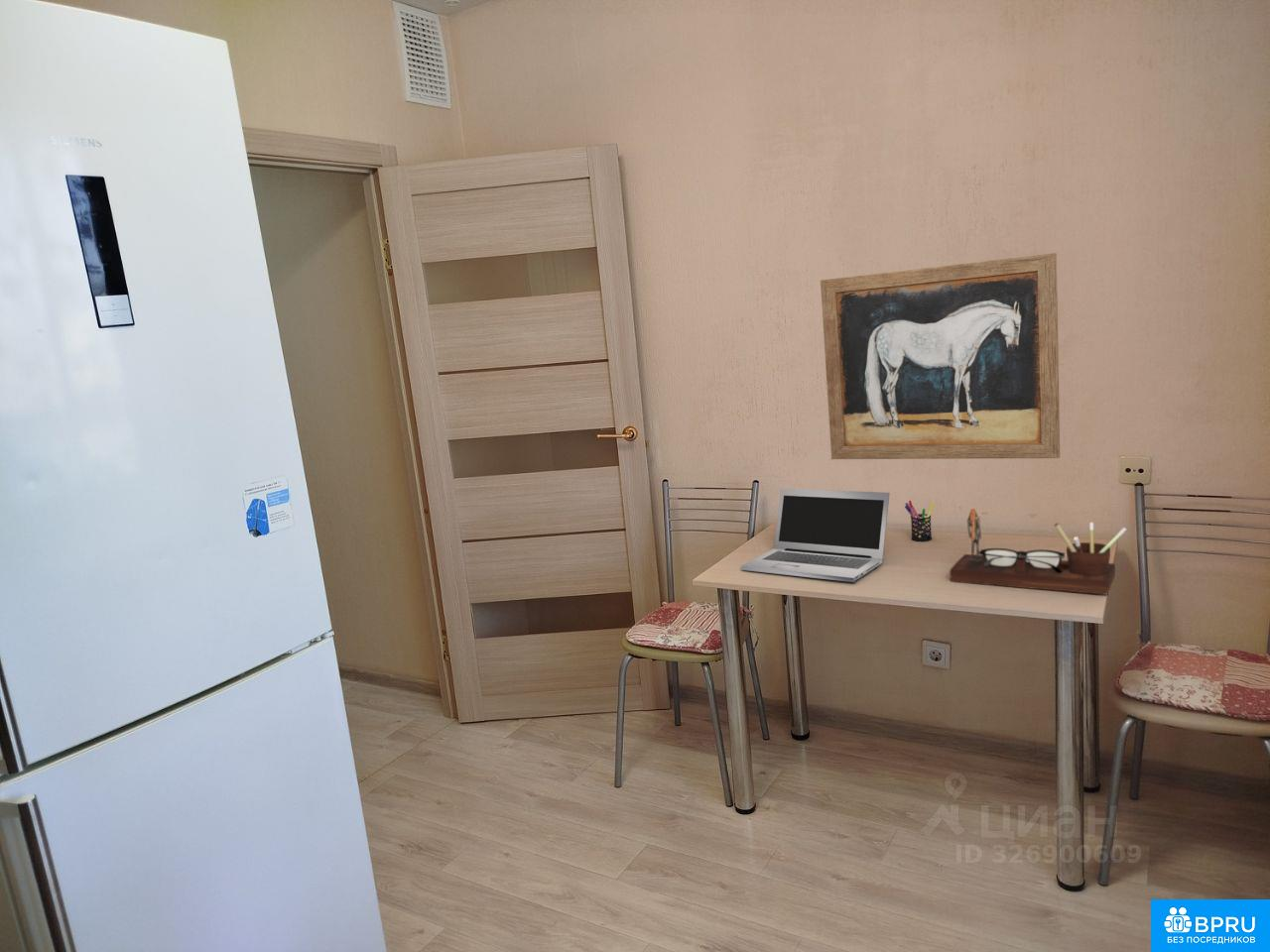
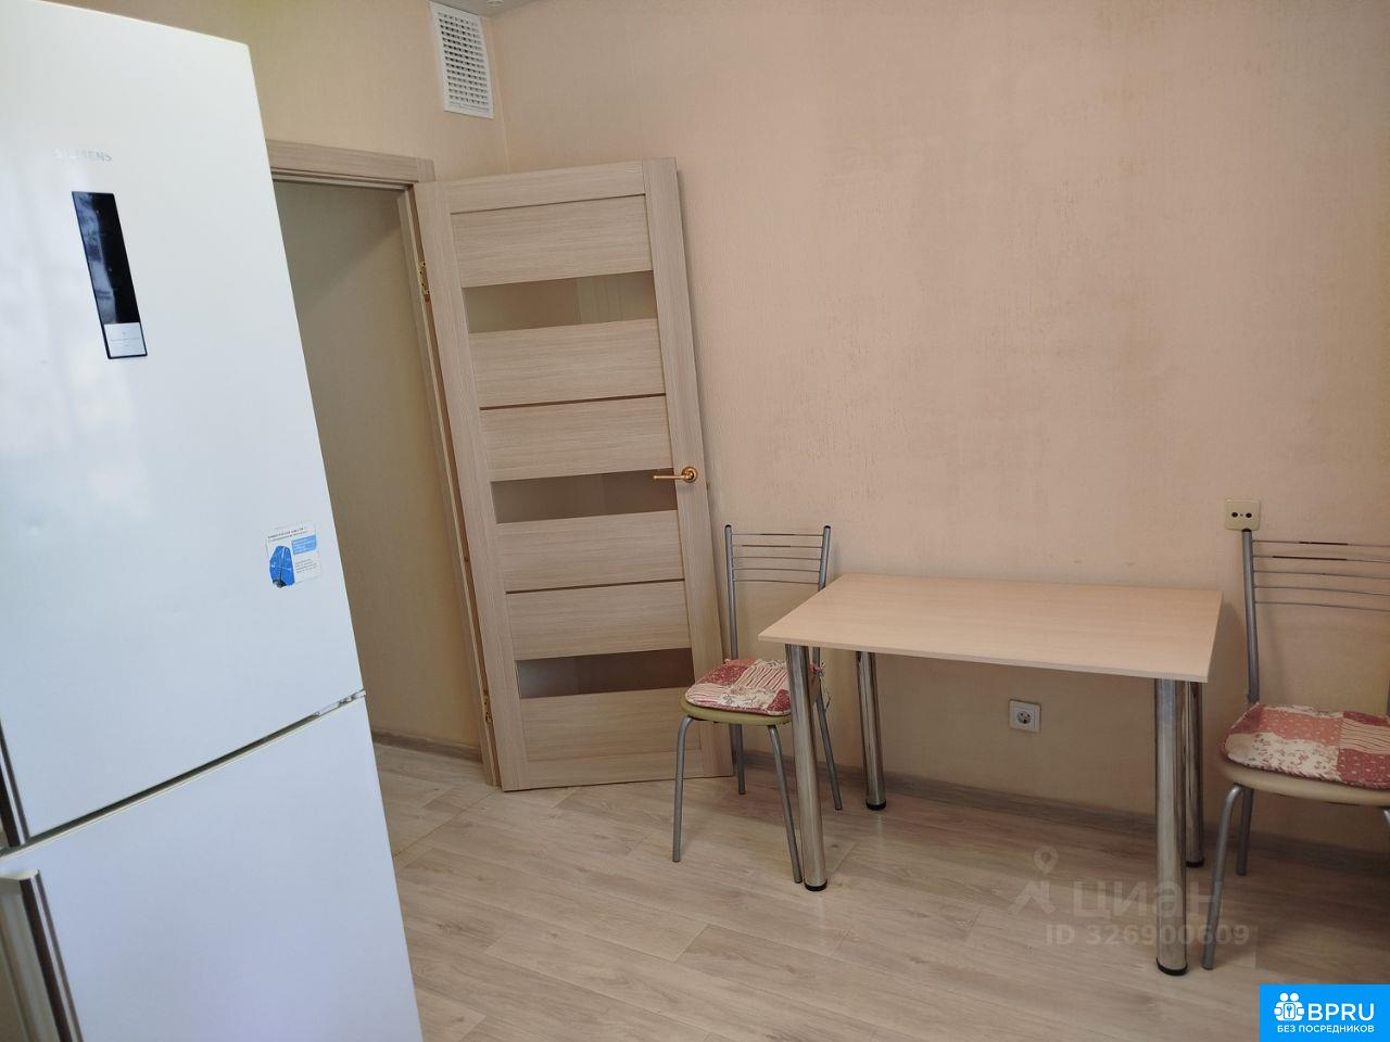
- laptop (815, 532)
- desk organizer (1036, 550)
- wall art (935, 364)
- pen holder (920, 520)
